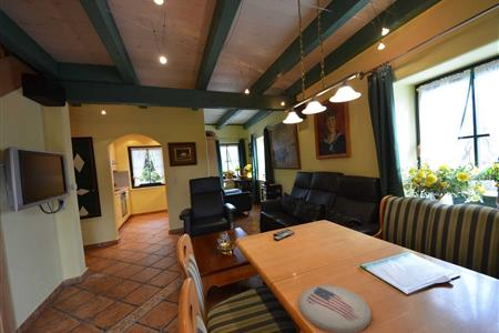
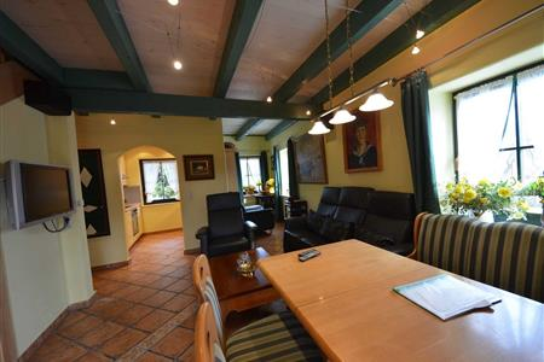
- plate (333, 304)
